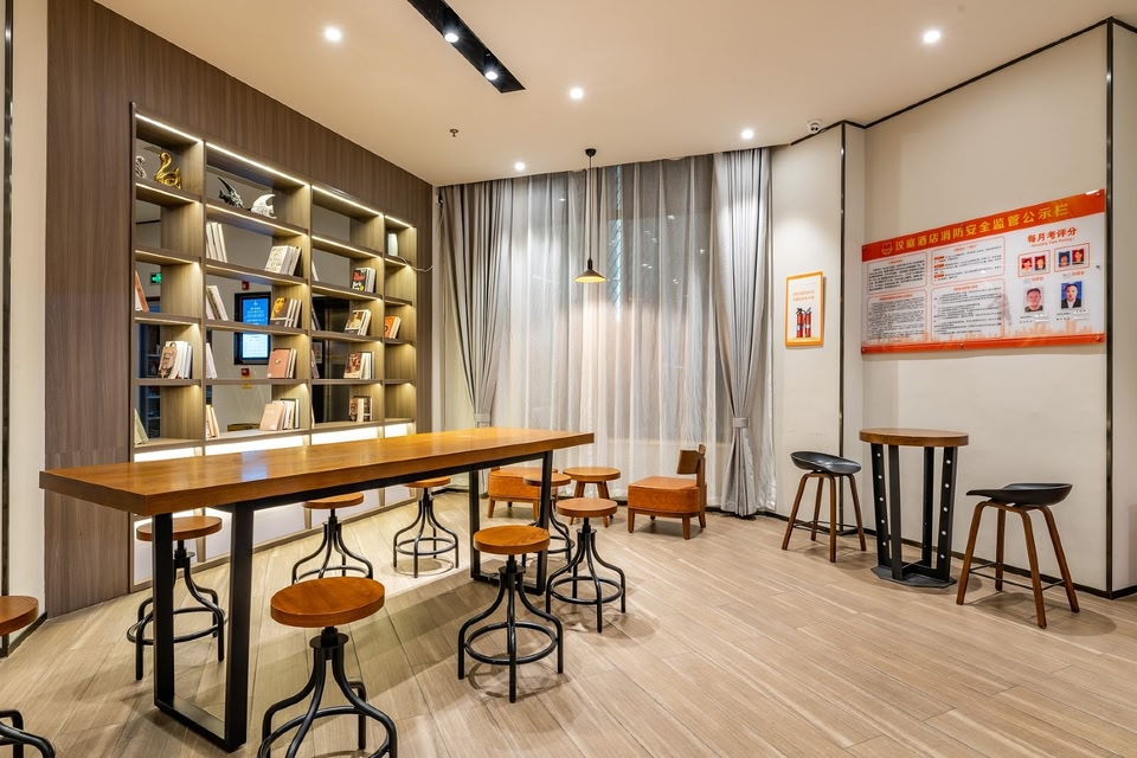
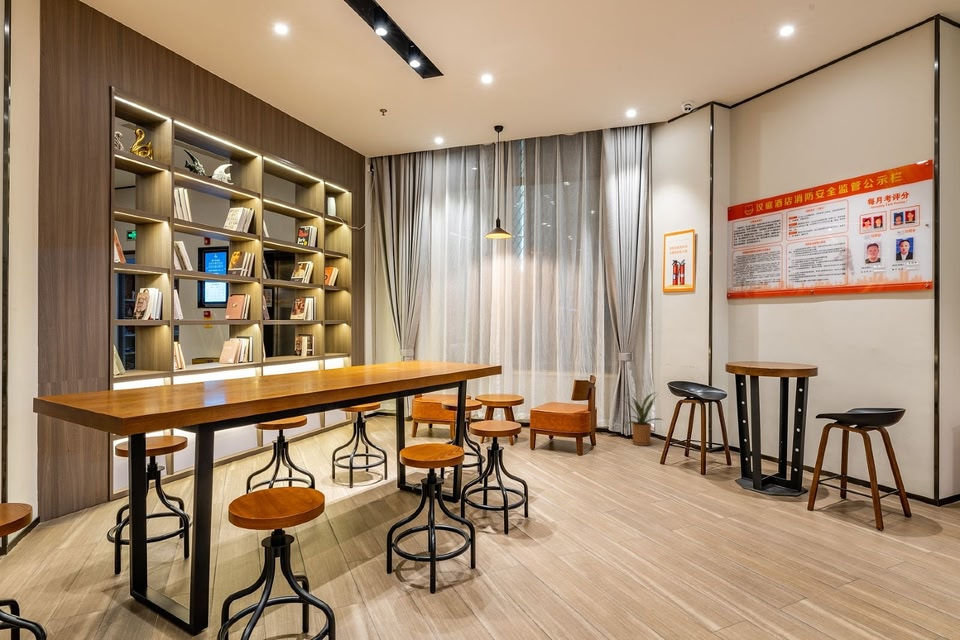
+ house plant (640, 417)
